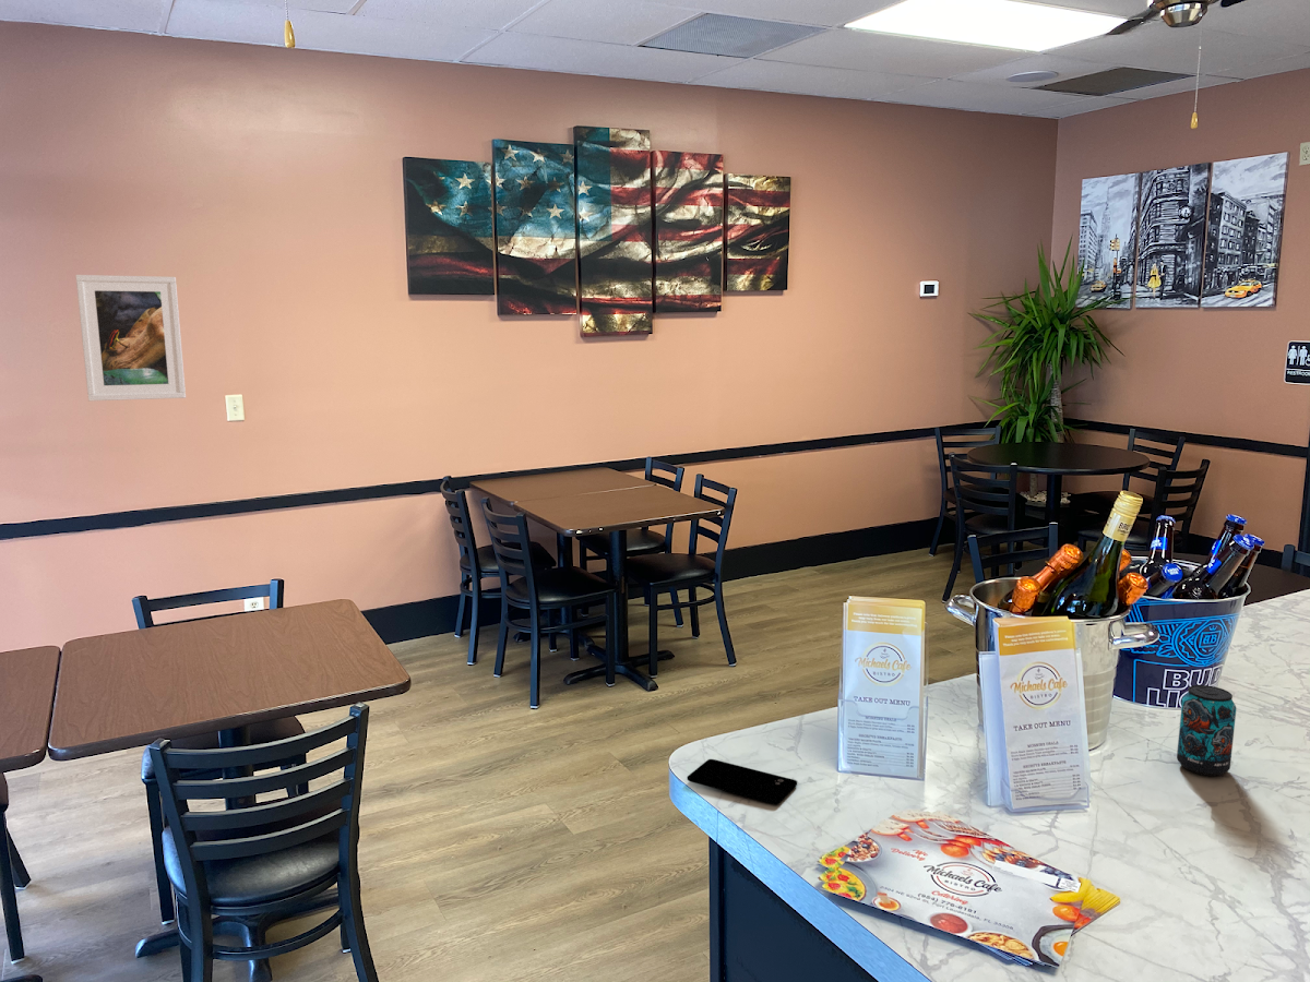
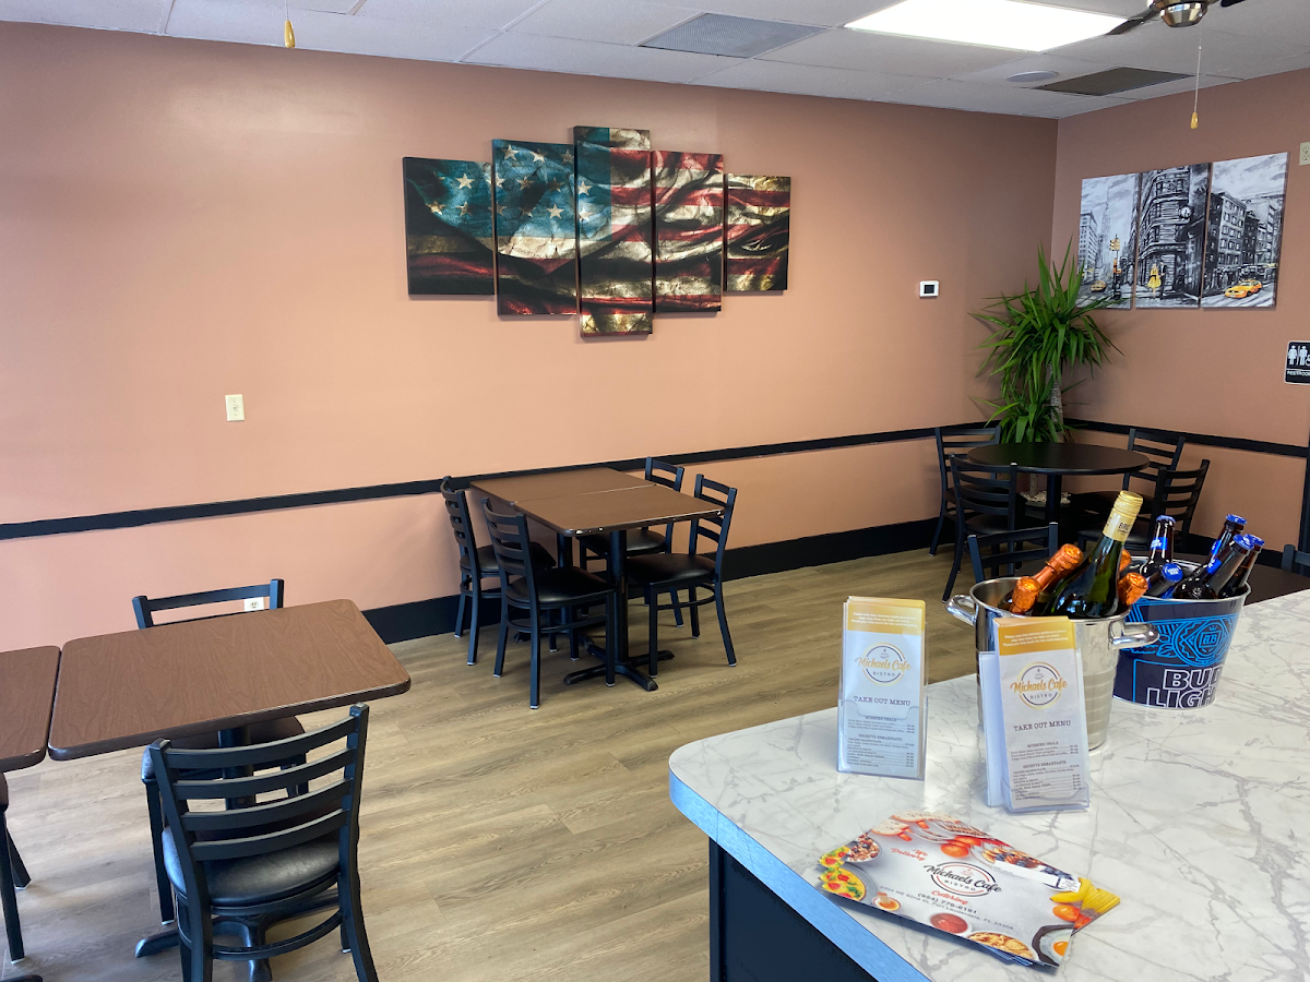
- beverage can (1206, 729)
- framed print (132, 338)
- smartphone (741, 780)
